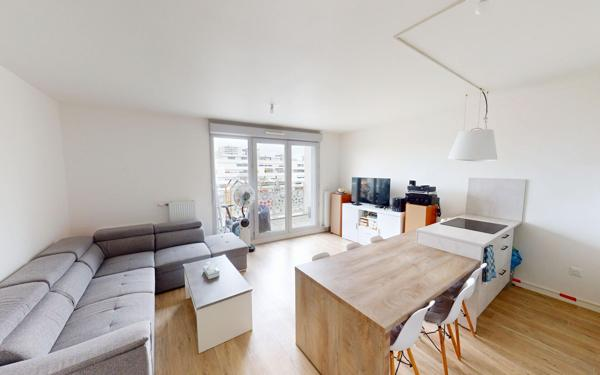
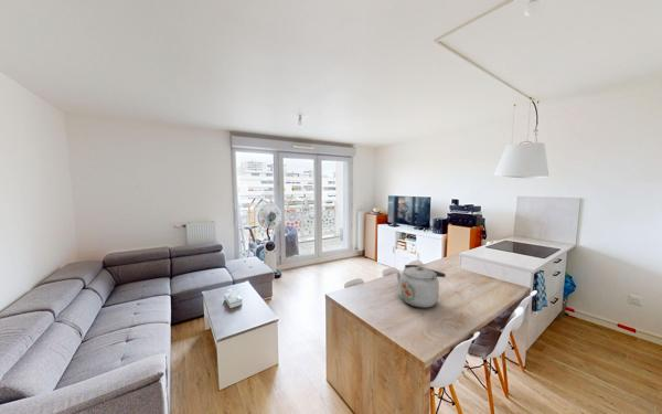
+ kettle (415, 282)
